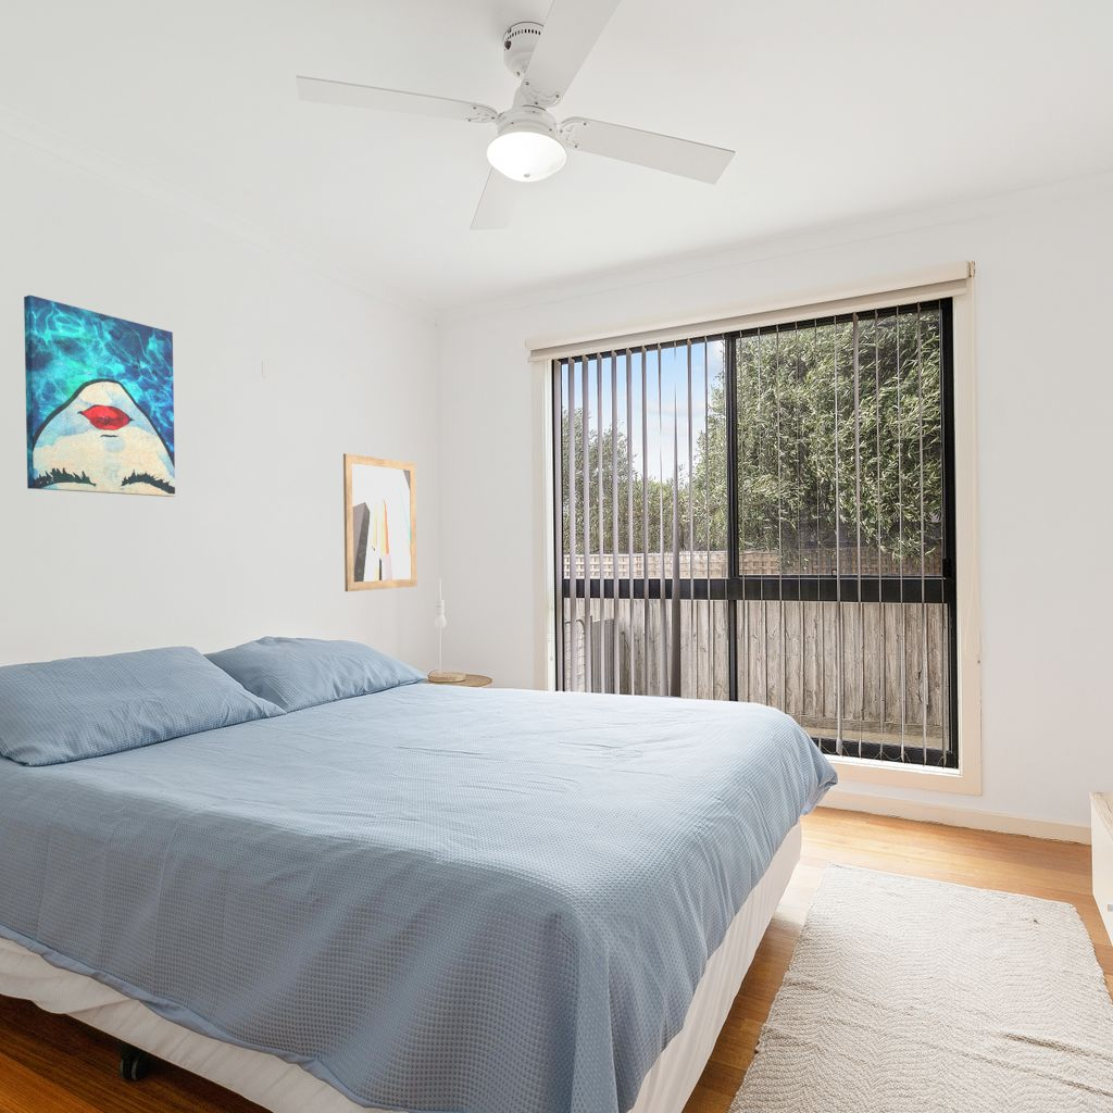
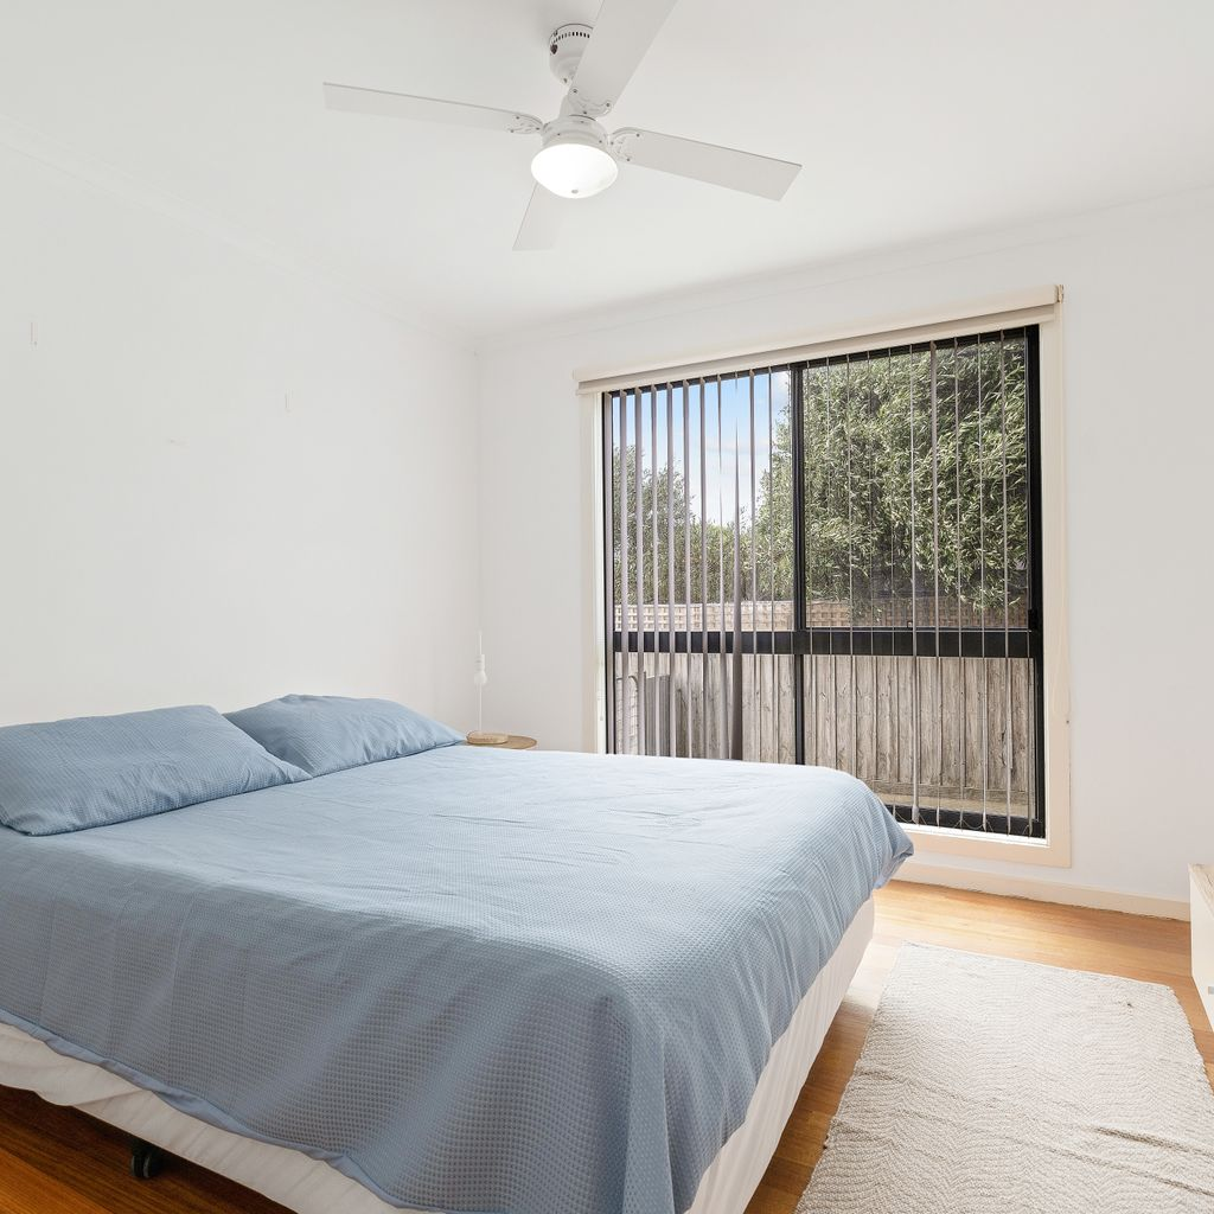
- wall art (382, 523)
- wall art (105, 404)
